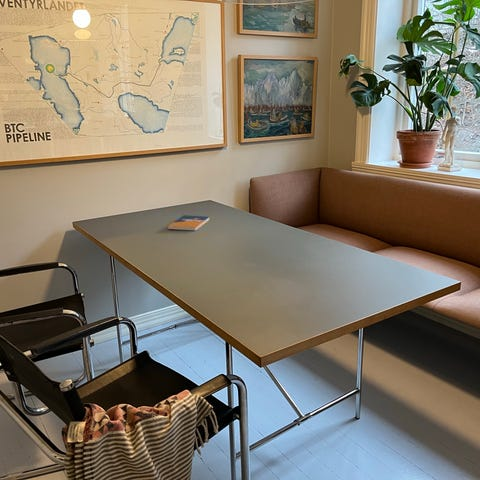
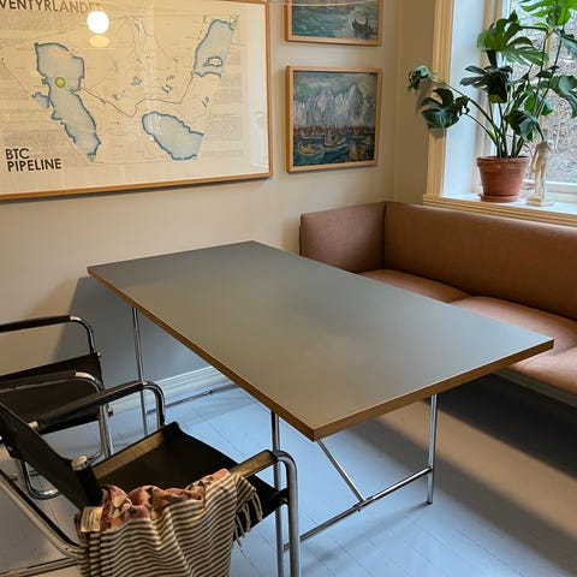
- notebook (189, 222)
